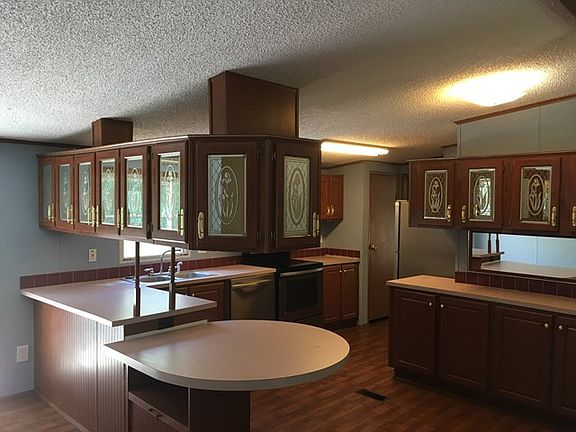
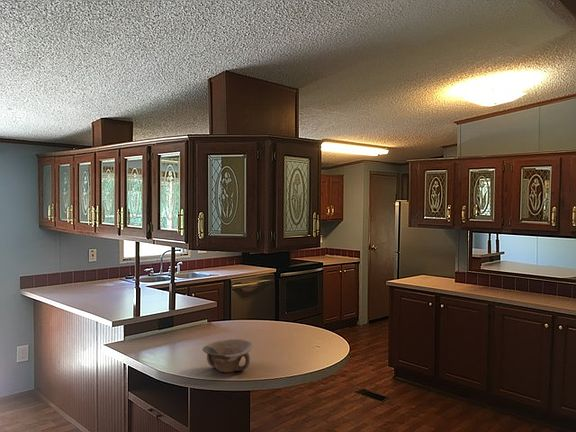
+ bowl (228, 356)
